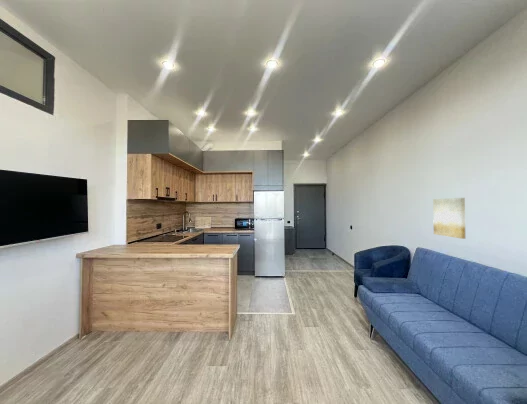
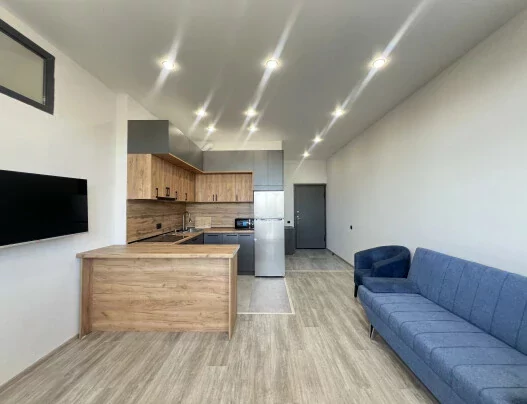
- wall art (448, 217)
